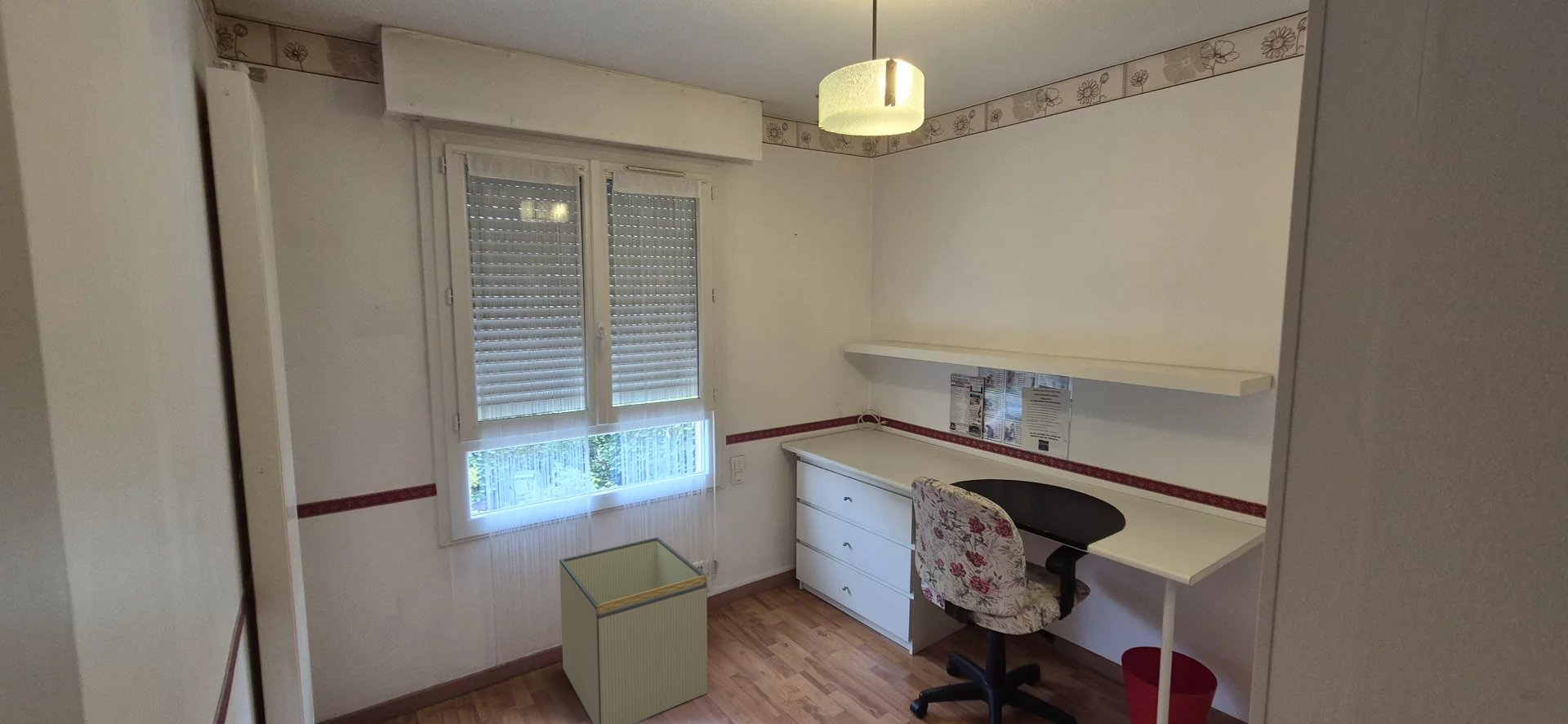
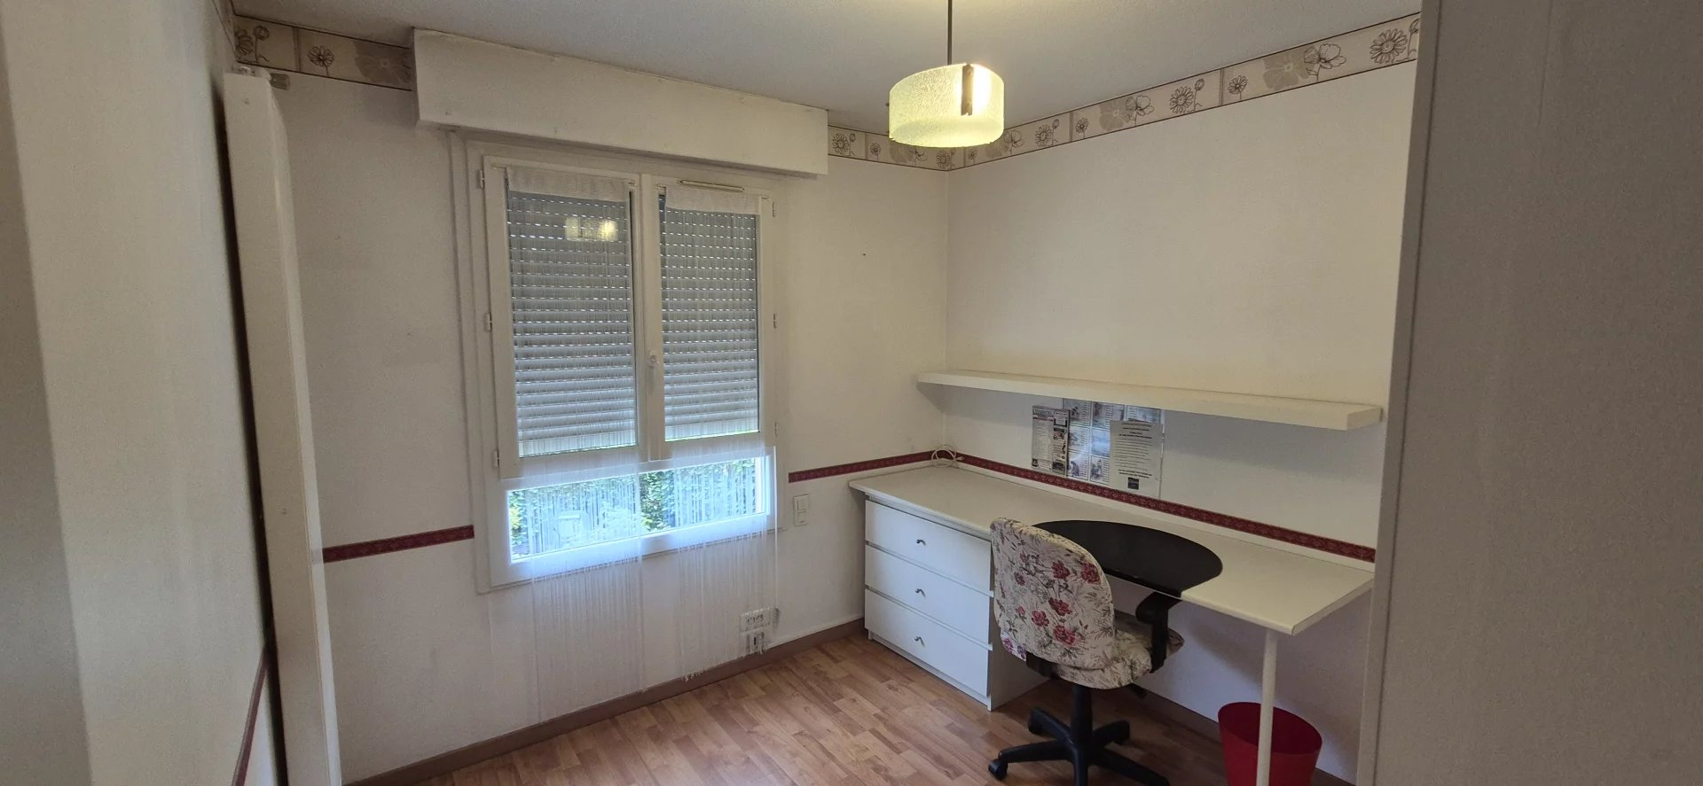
- storage bin (632, 624)
